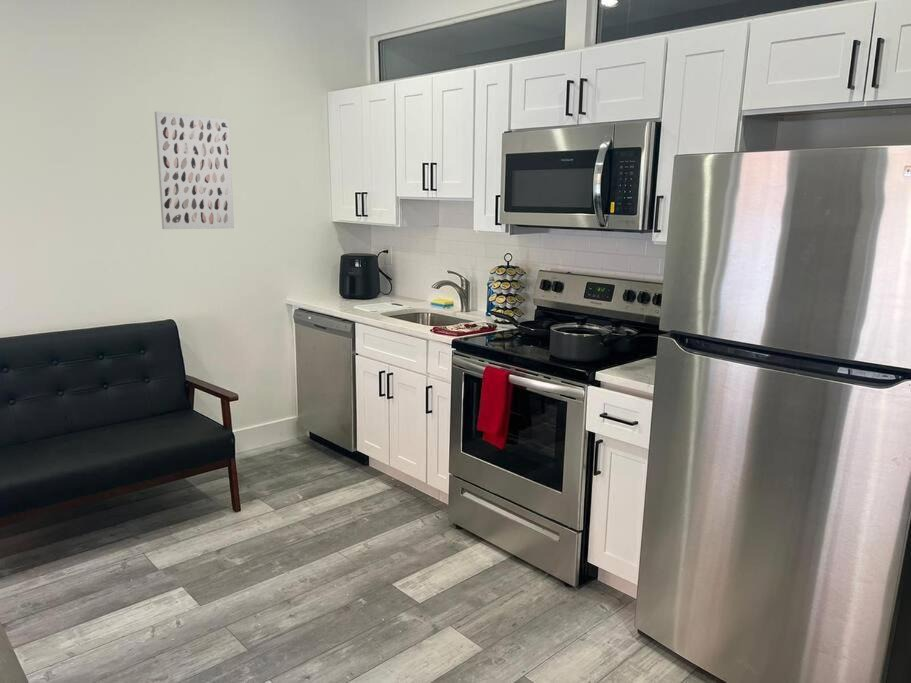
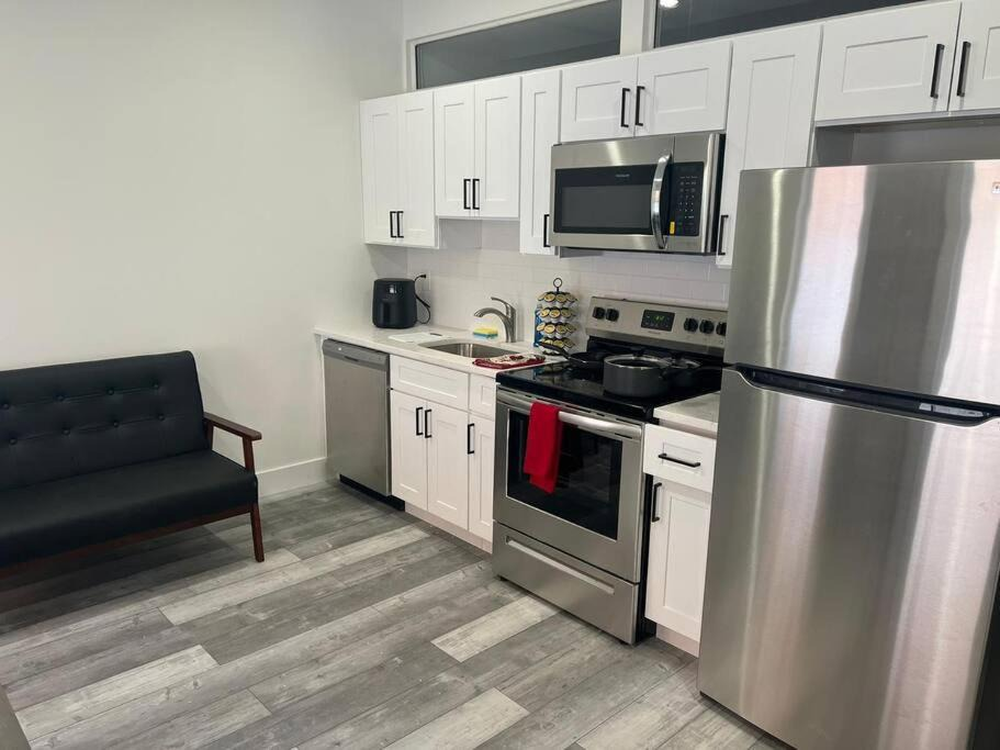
- wall art (196, 172)
